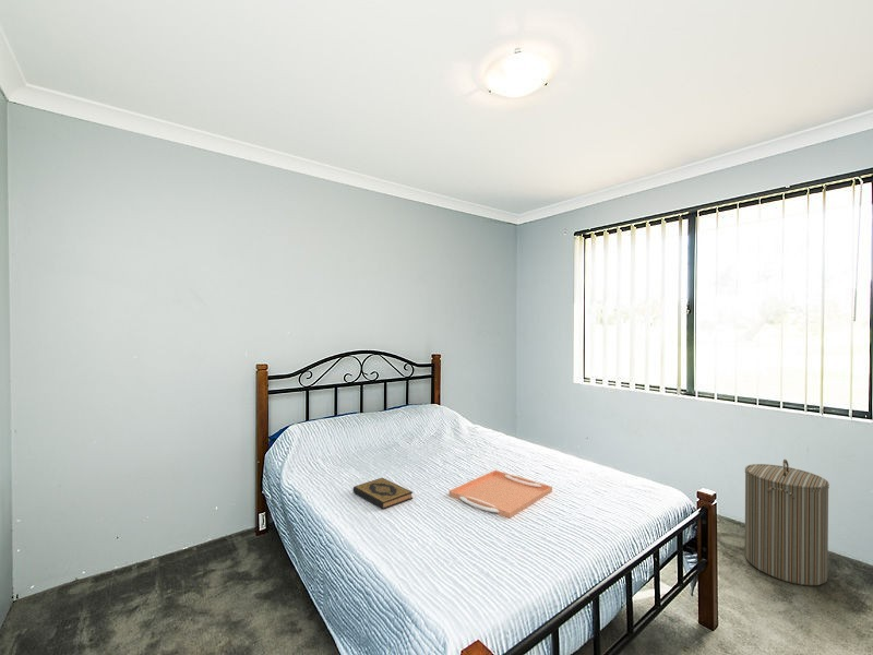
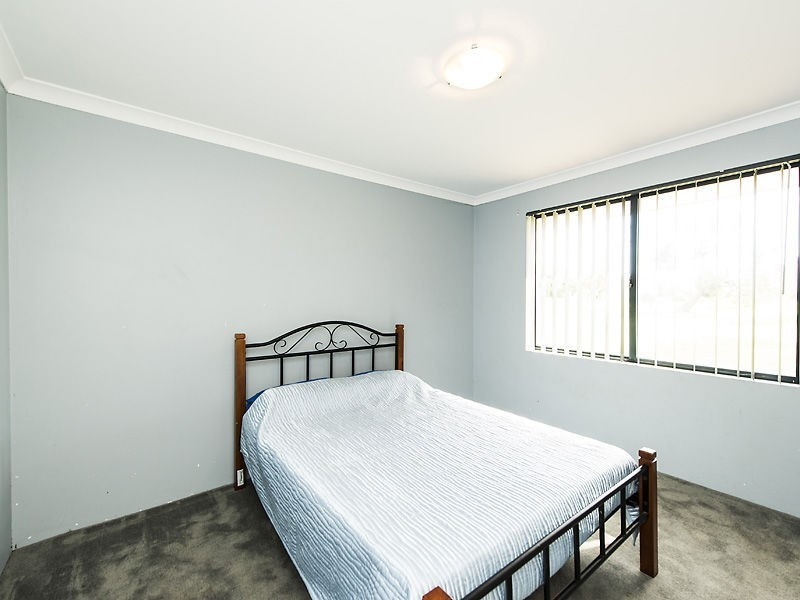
- laundry hamper (784, 513)
- hardback book (382, 492)
- serving tray (501, 490)
